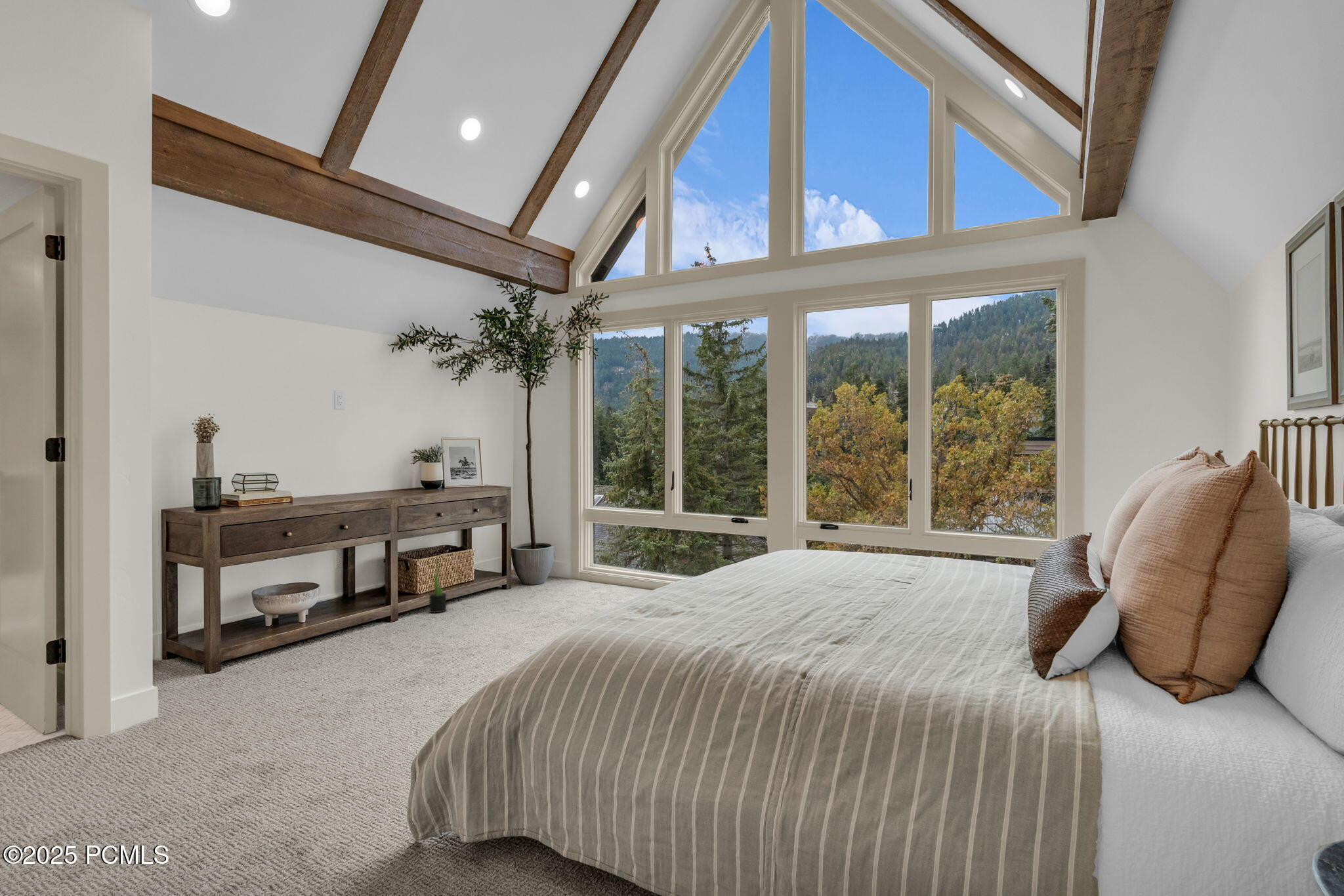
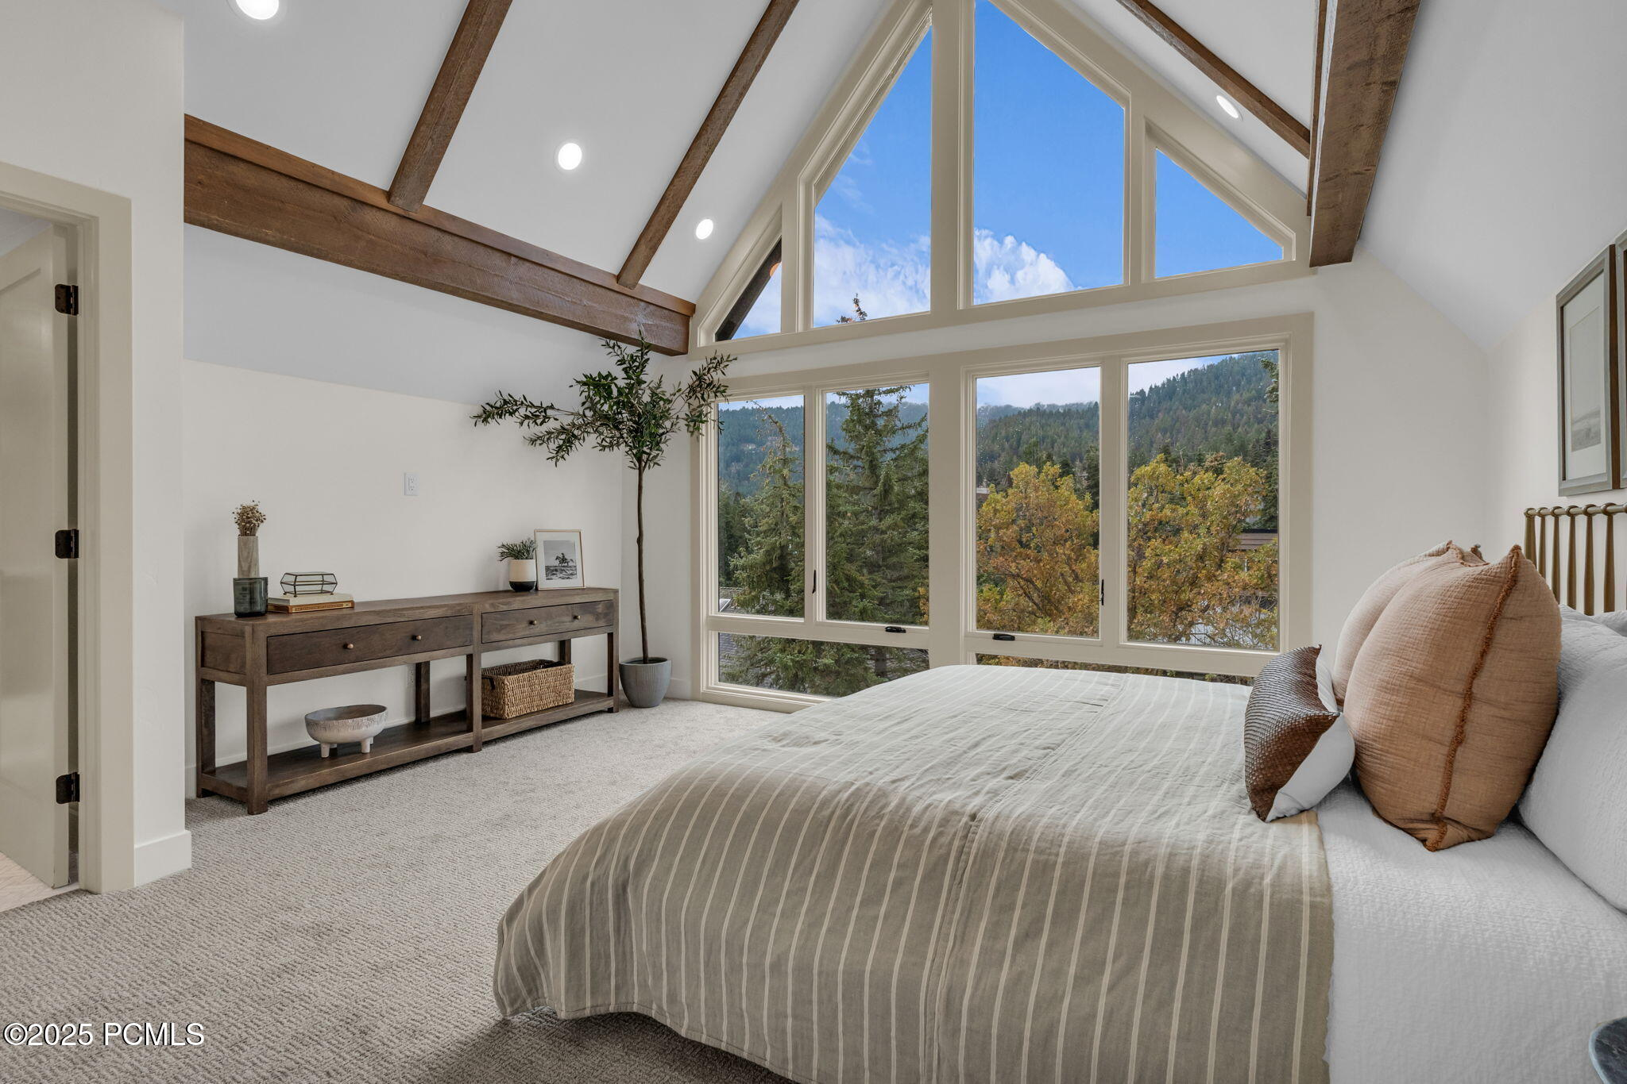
- decorative plant (438, 586)
